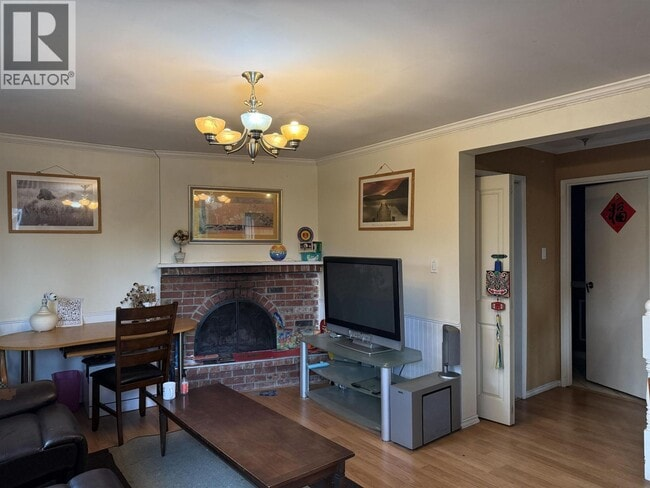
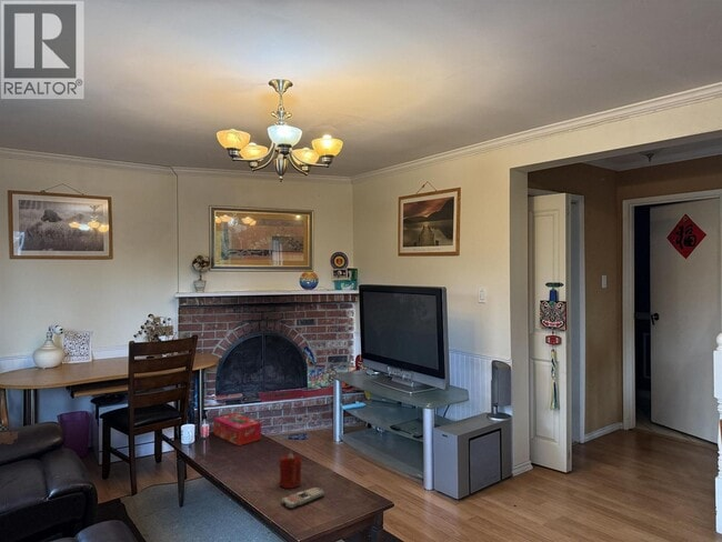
+ candle (290, 468)
+ remote control (303, 496)
+ tissue box (237, 428)
